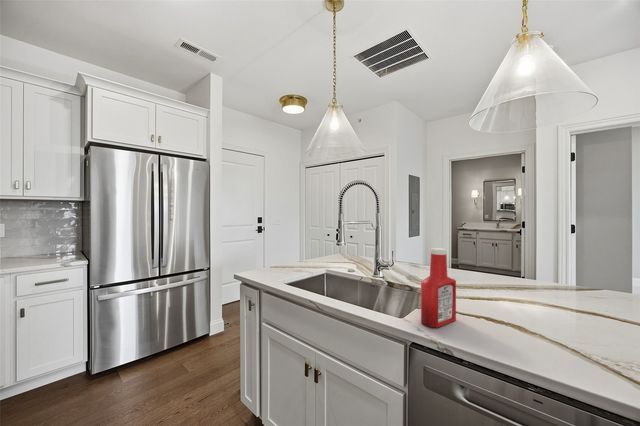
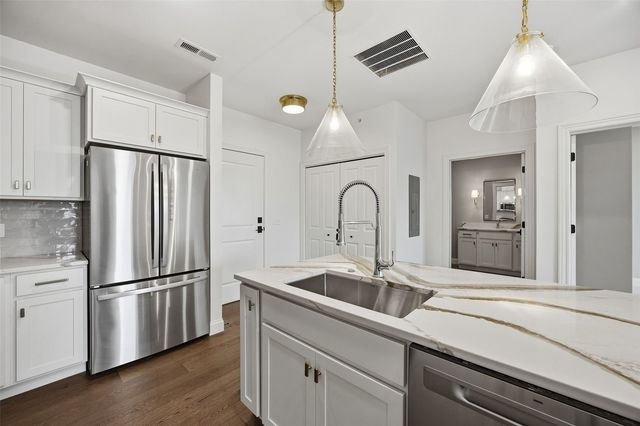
- soap bottle (438, 284)
